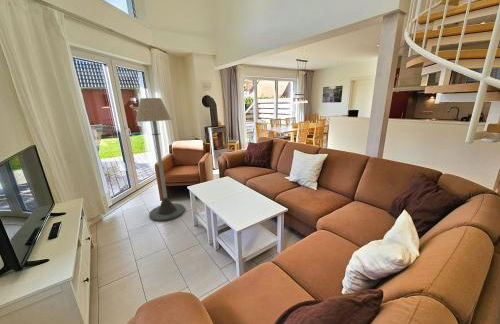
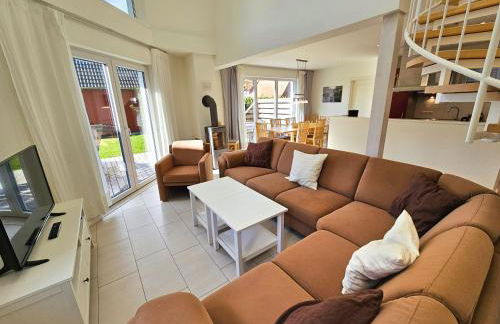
- floor lamp (159, 159)
